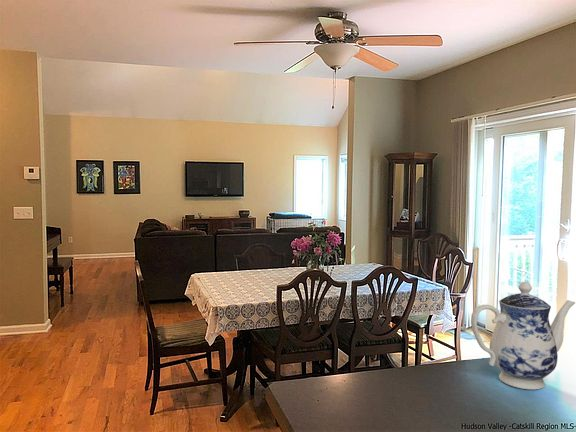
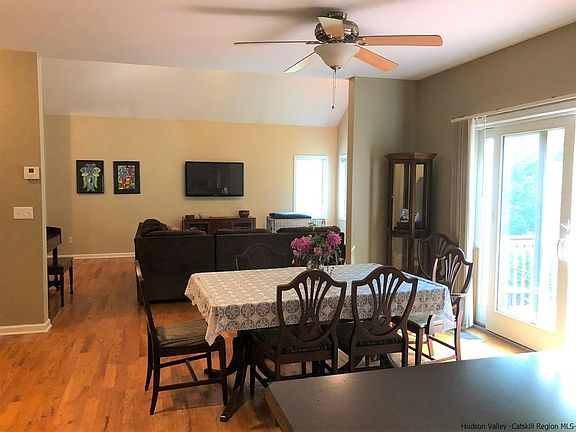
- teapot (523, 331)
